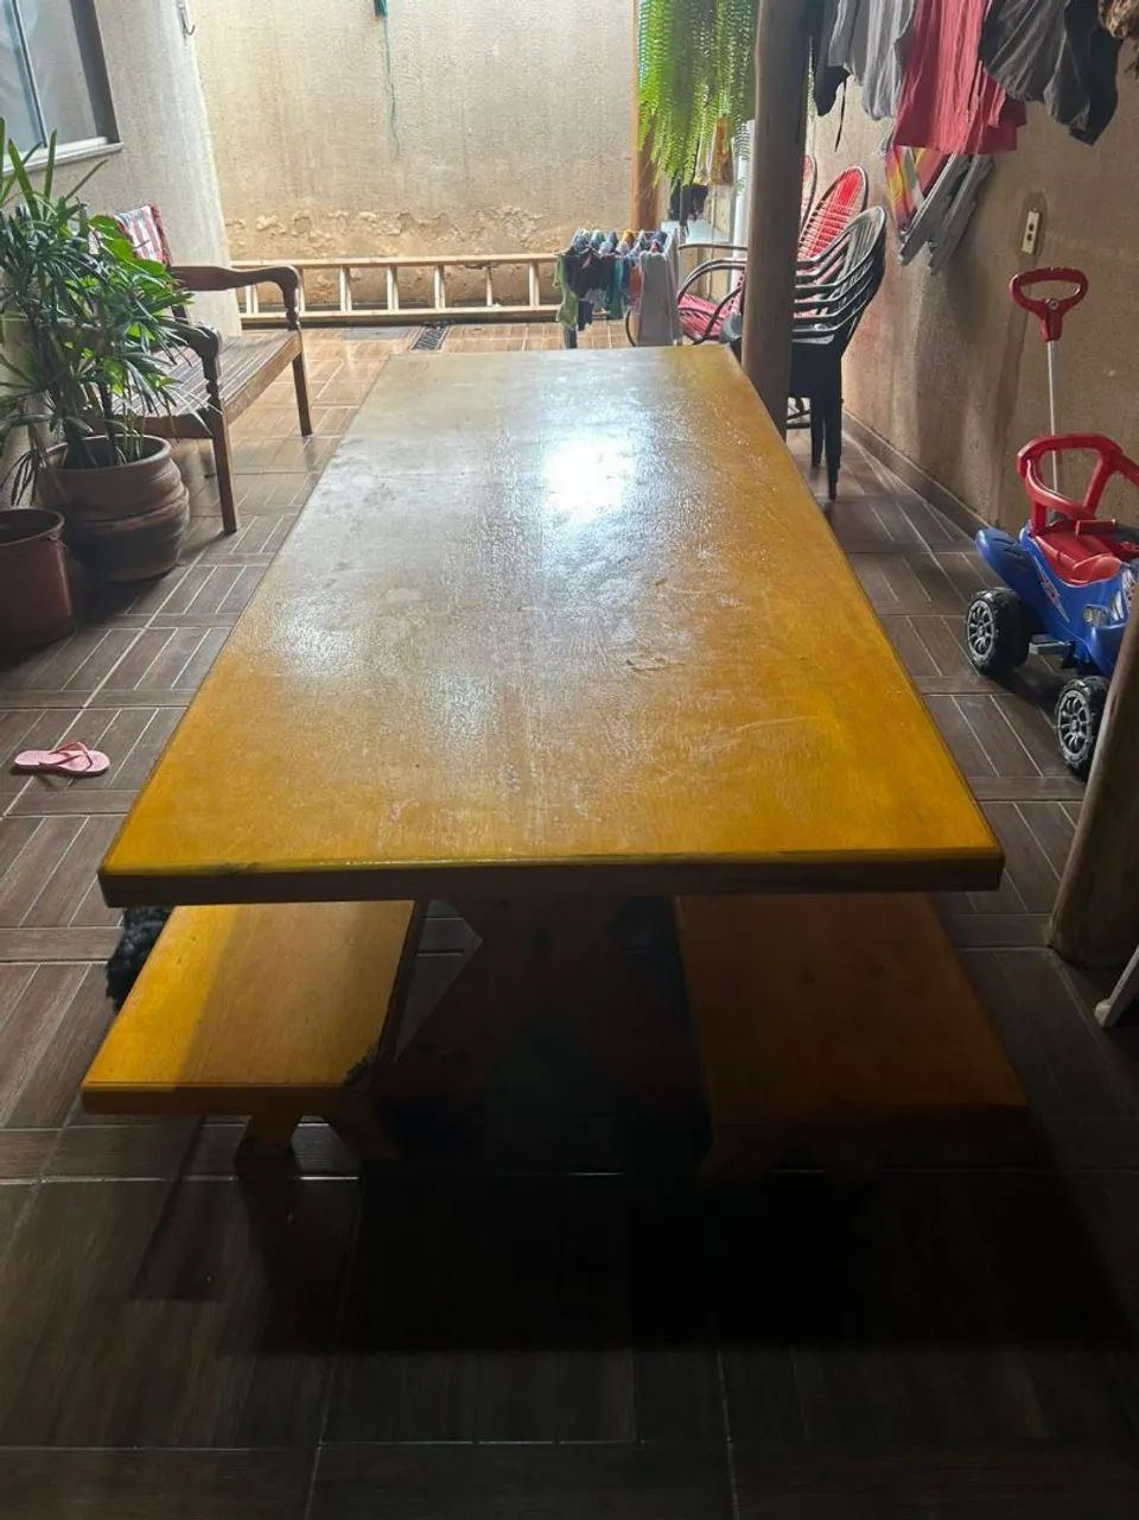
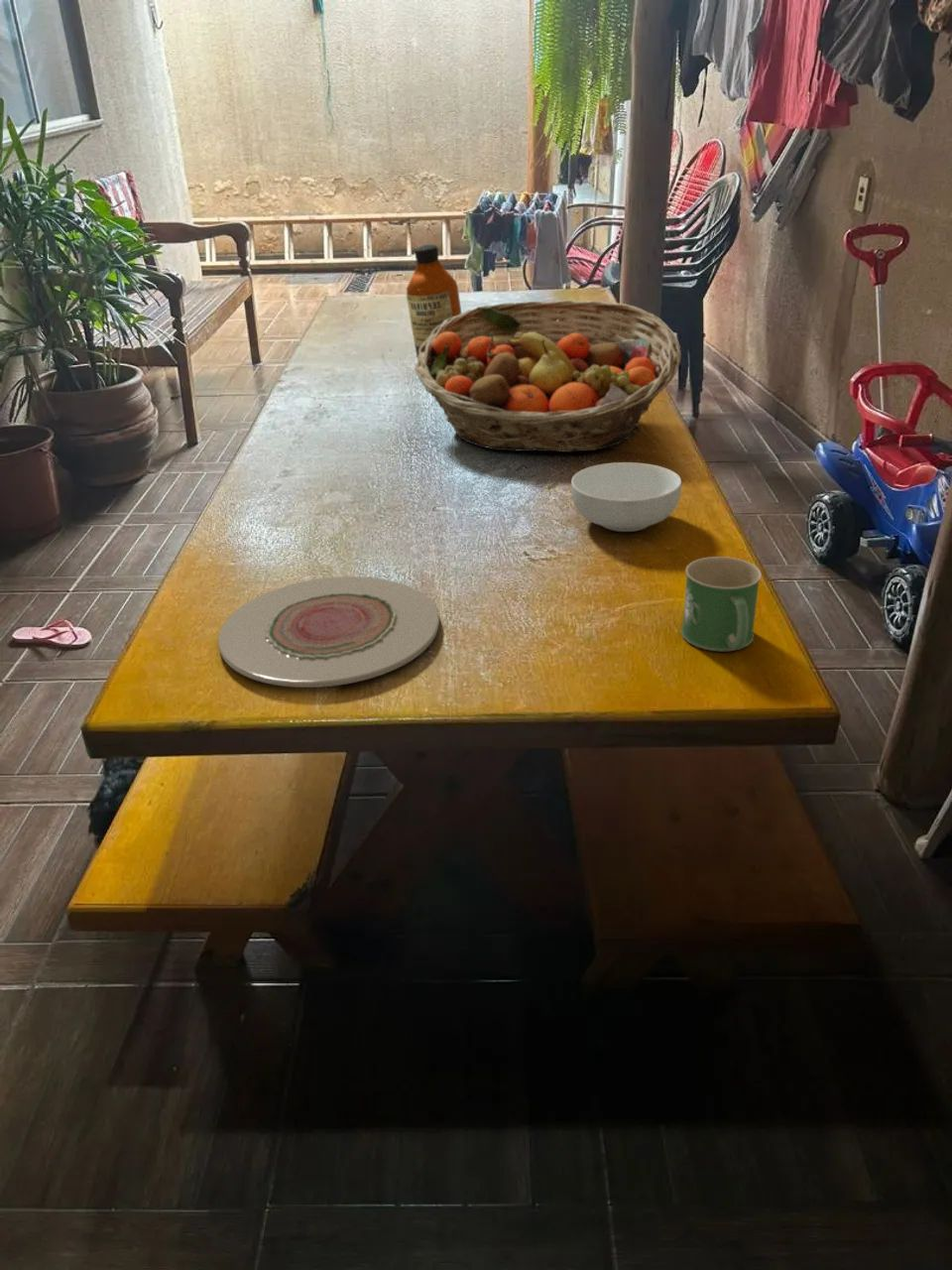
+ bottle (435, 311)
+ mug (724, 608)
+ cereal bowl (625, 501)
+ plate (329, 625)
+ fruit basket (545, 374)
